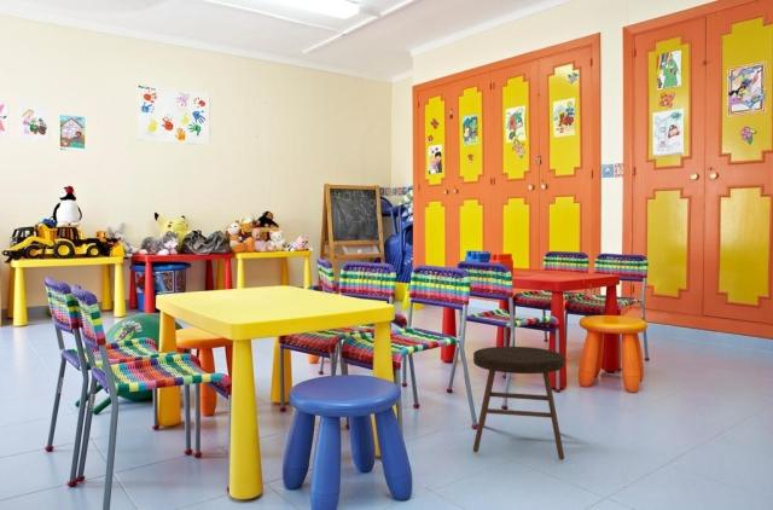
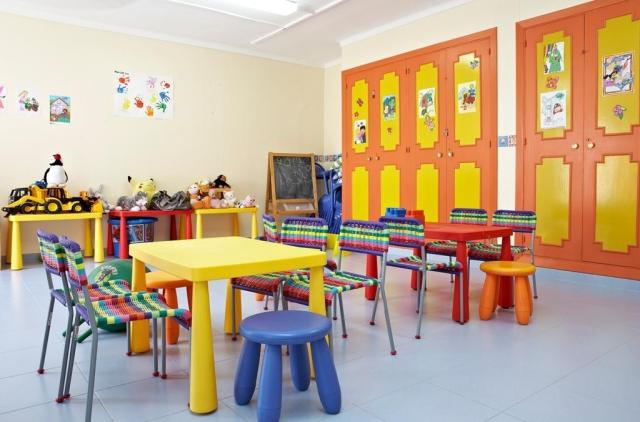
- stool (517, 398)
